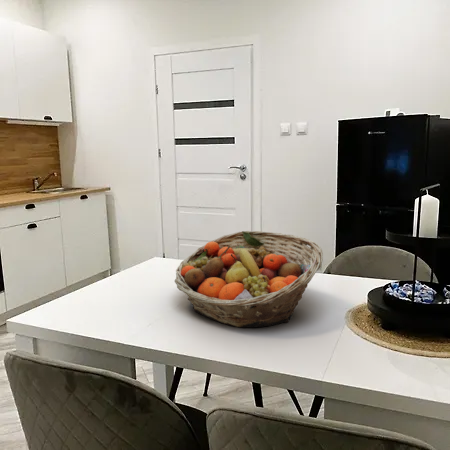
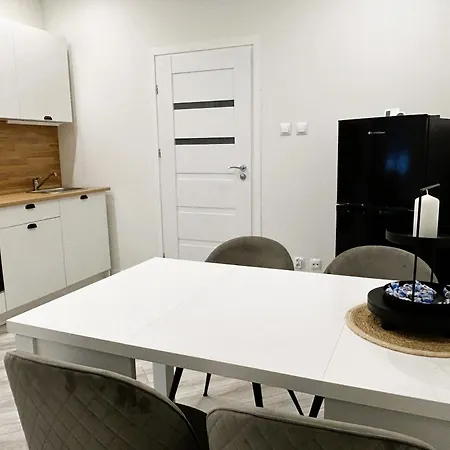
- fruit basket (246, 274)
